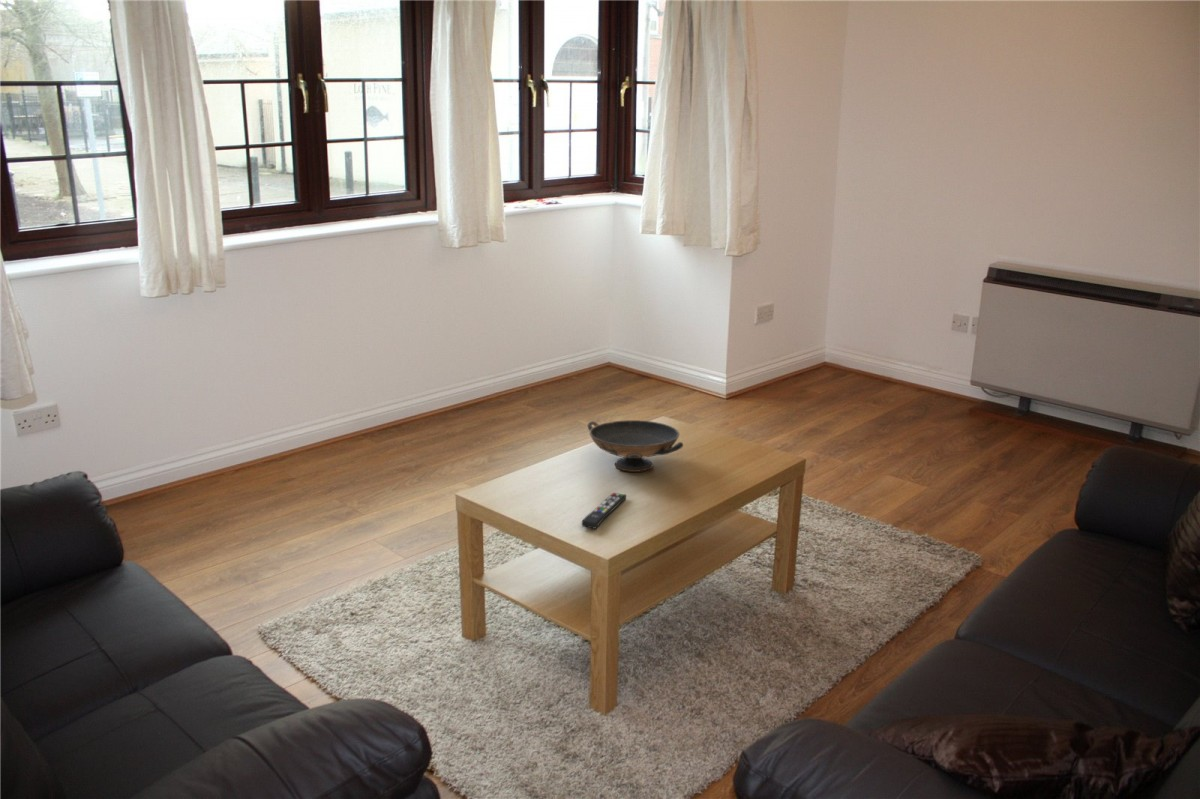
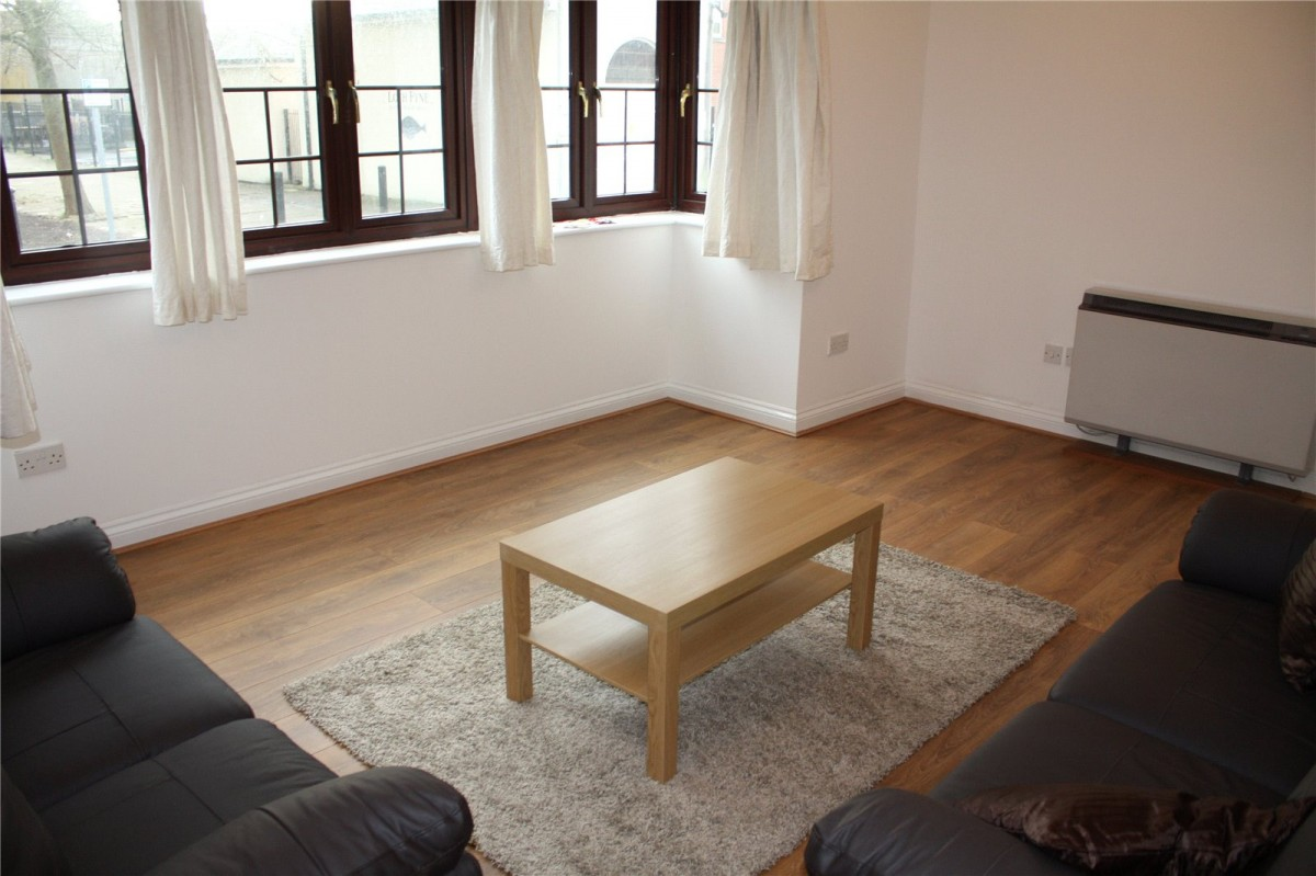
- remote control (604, 509)
- decorative bowl (633, 448)
